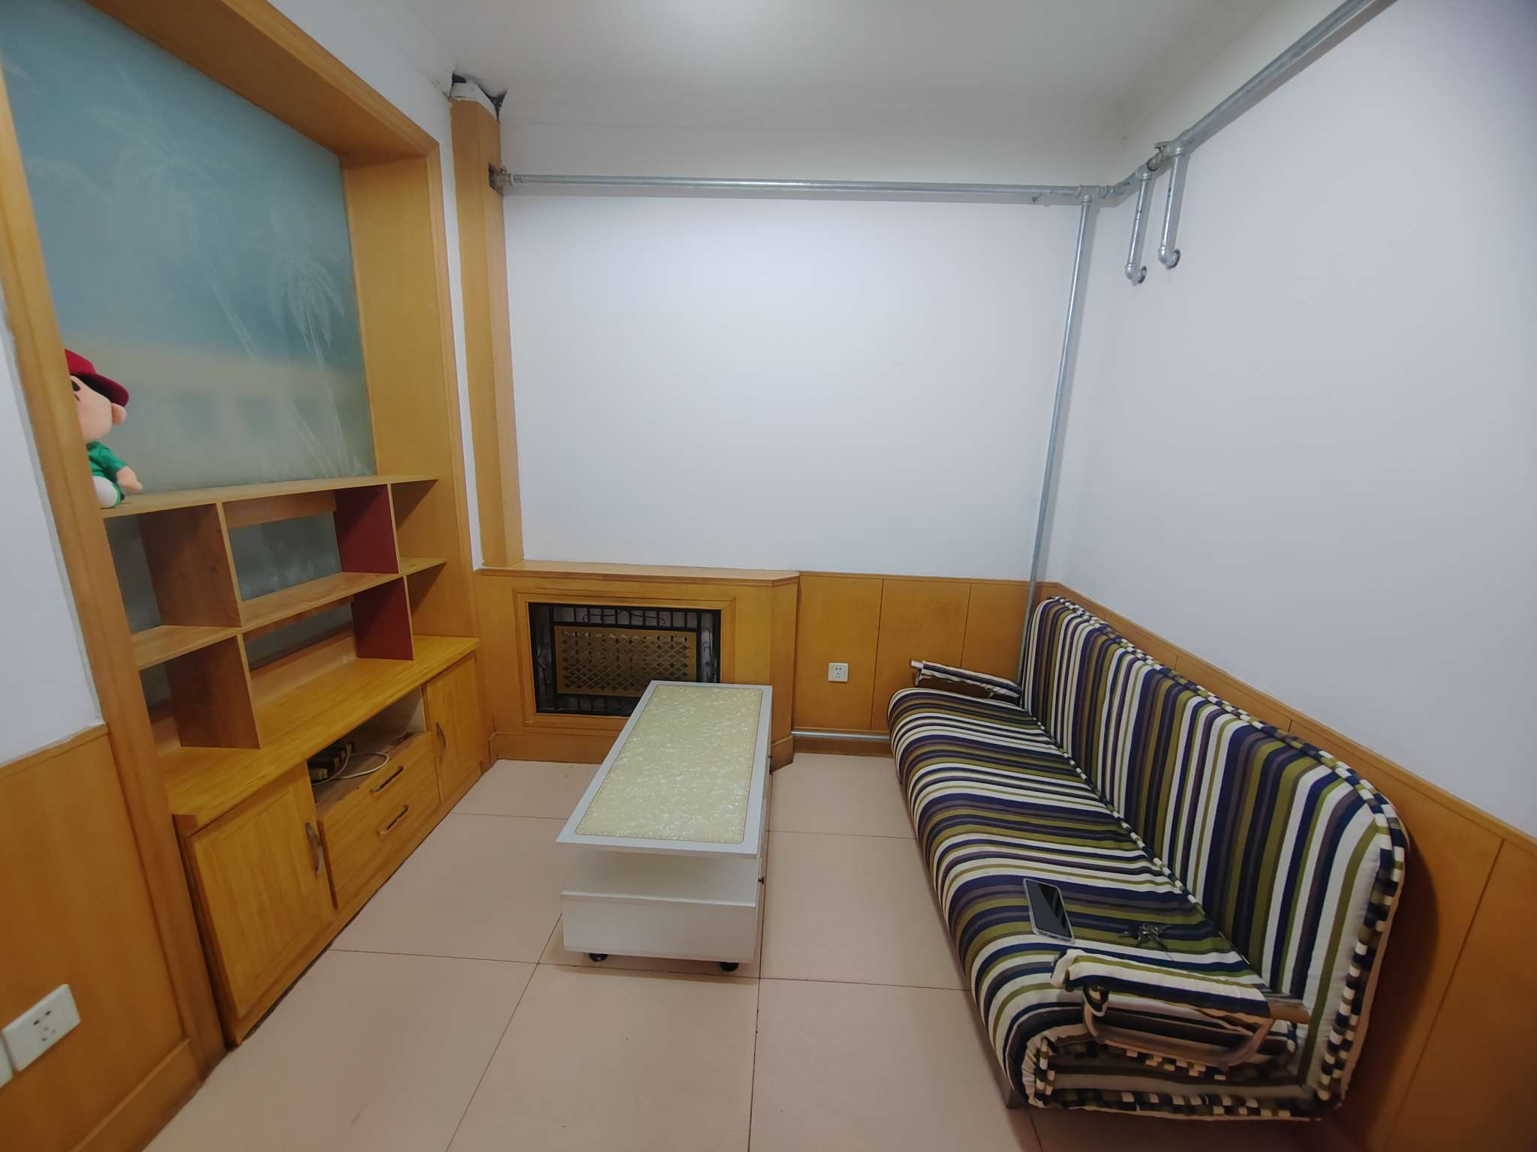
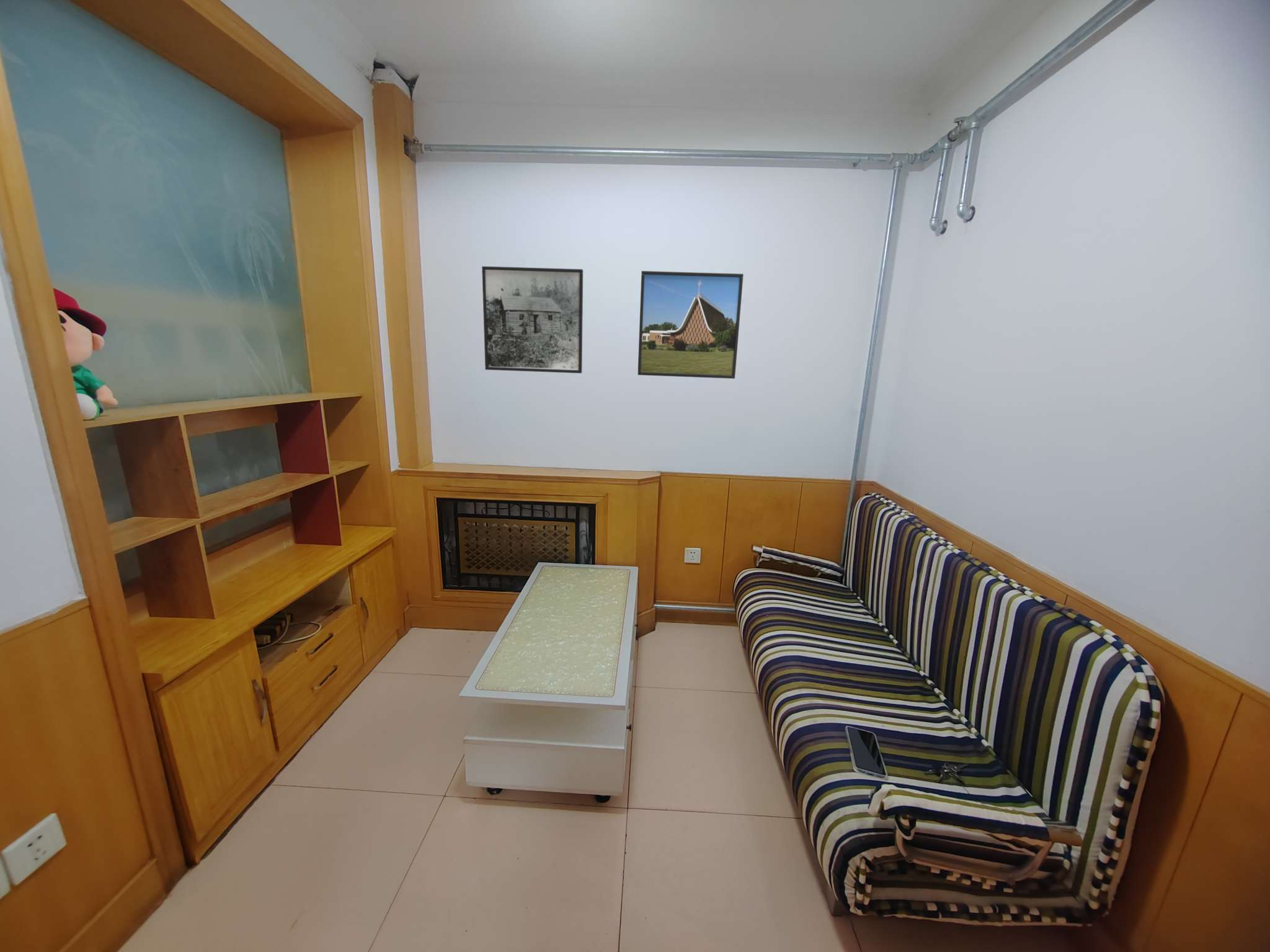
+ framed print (689, 325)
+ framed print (533, 320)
